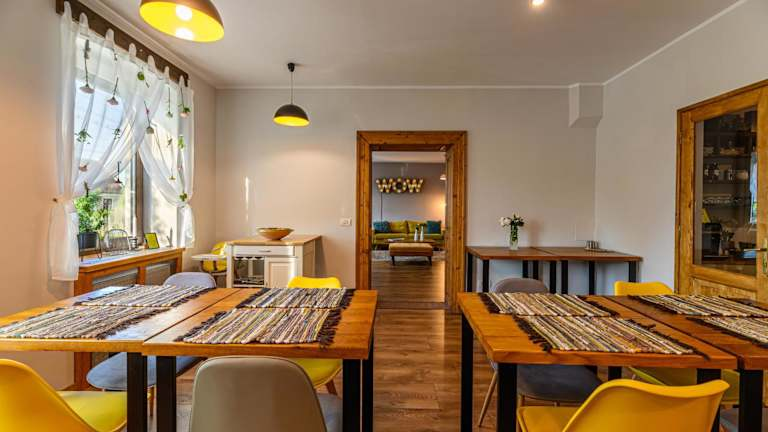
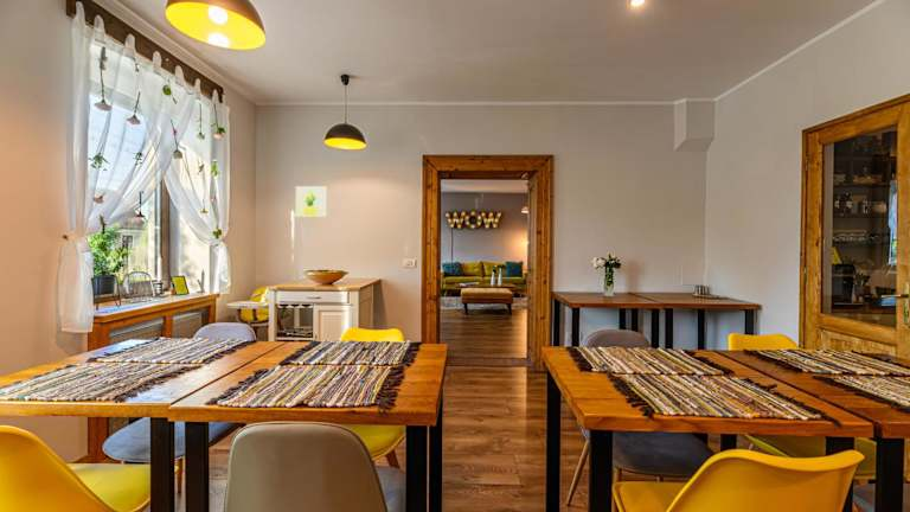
+ wall art (310, 201)
